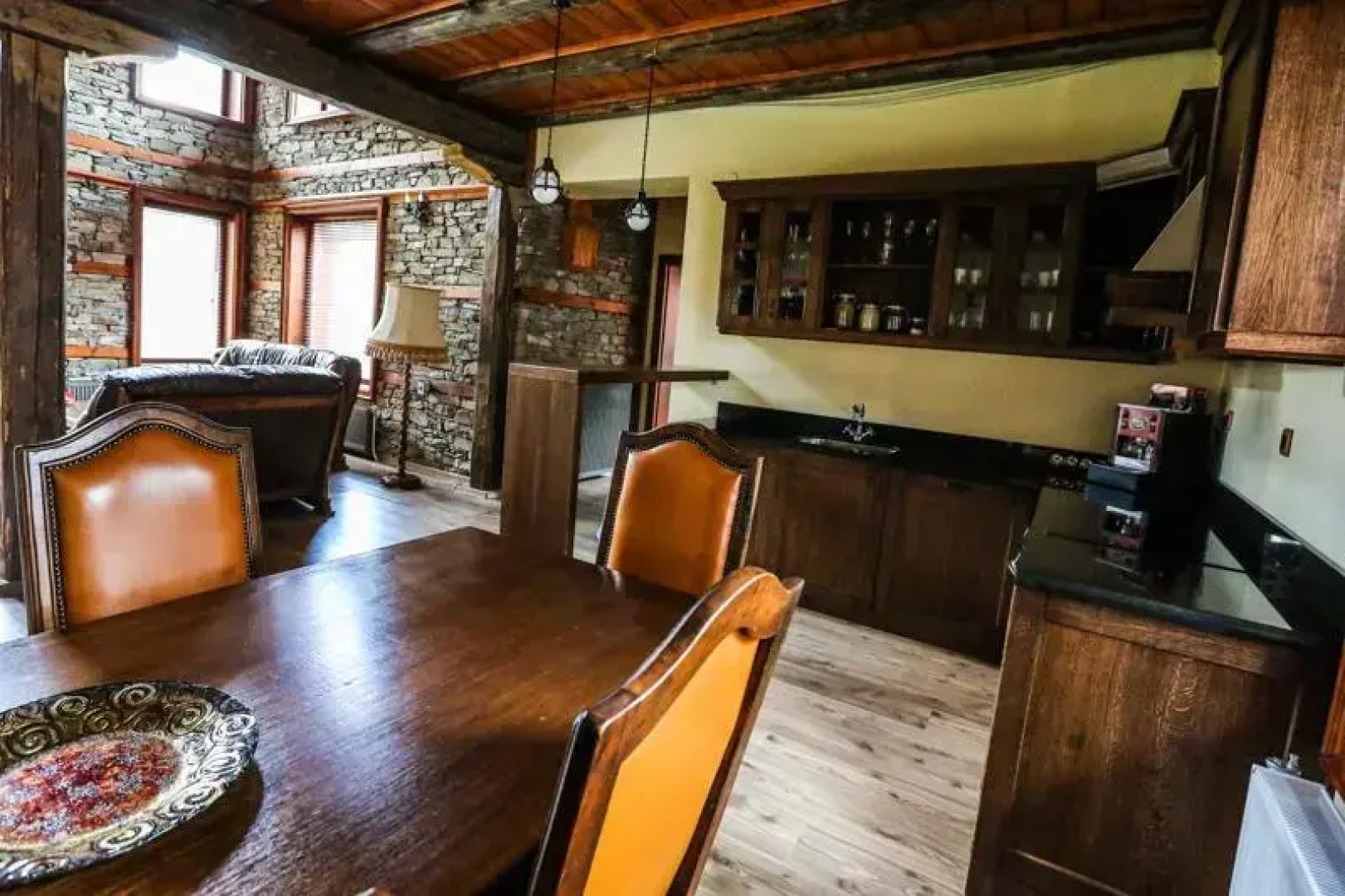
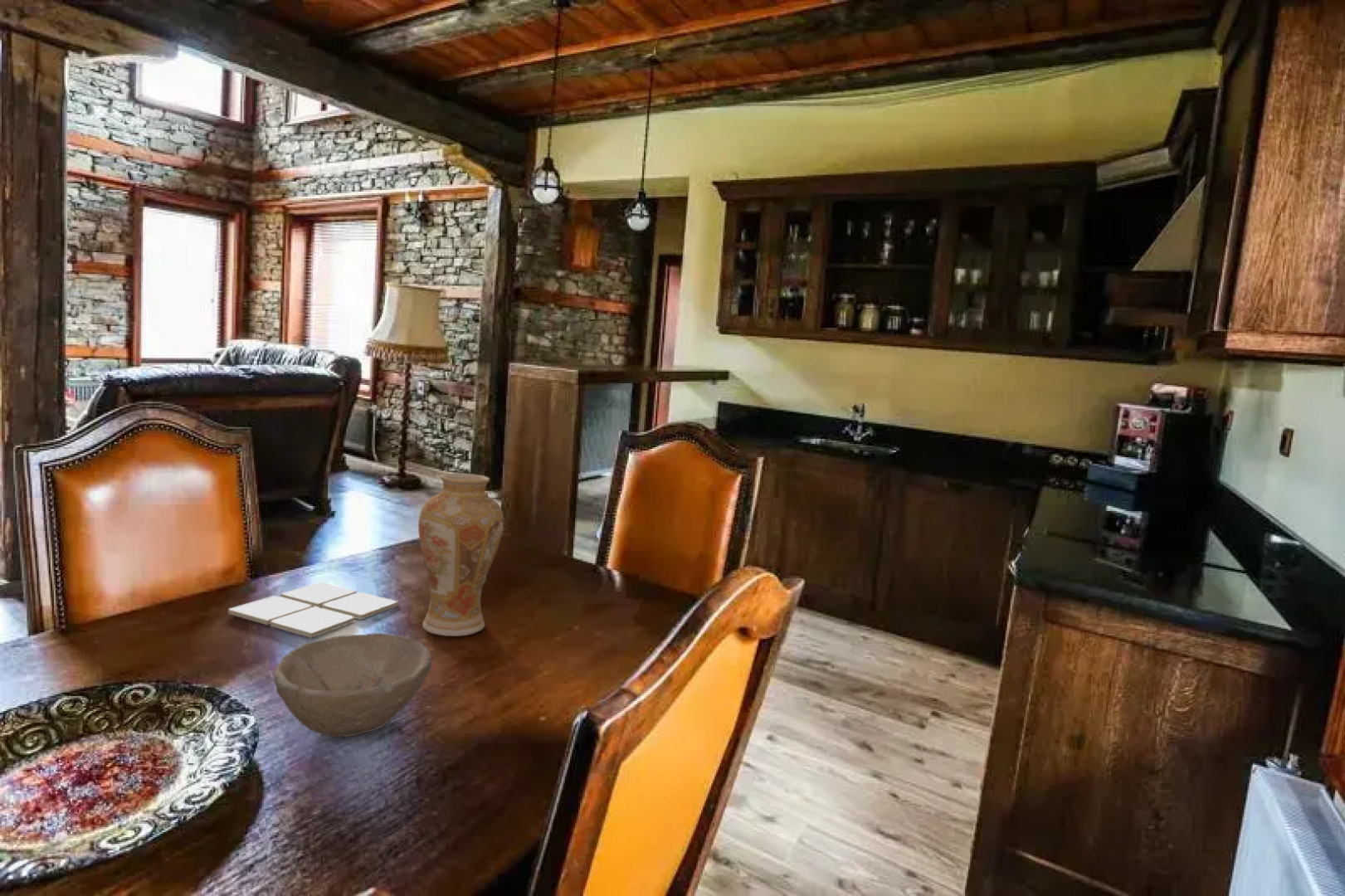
+ drink coaster (316, 607)
+ vase (460, 552)
+ bowl (354, 690)
